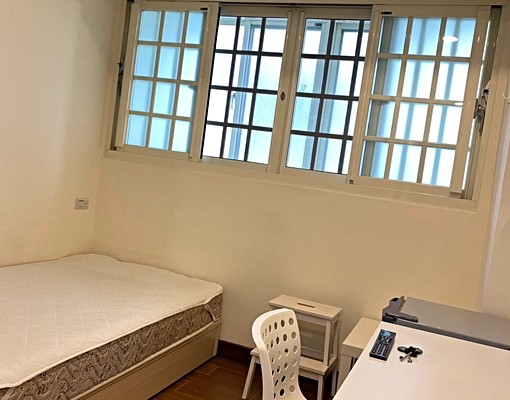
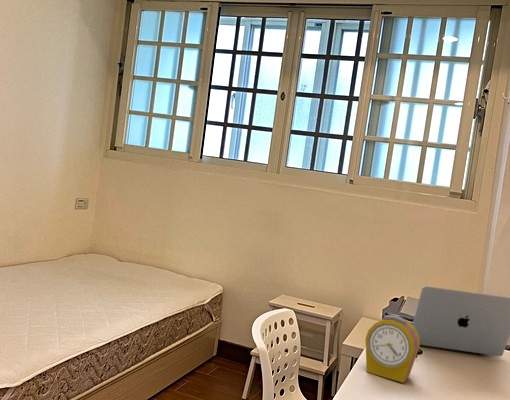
+ laptop (452, 314)
+ alarm clock (391, 345)
